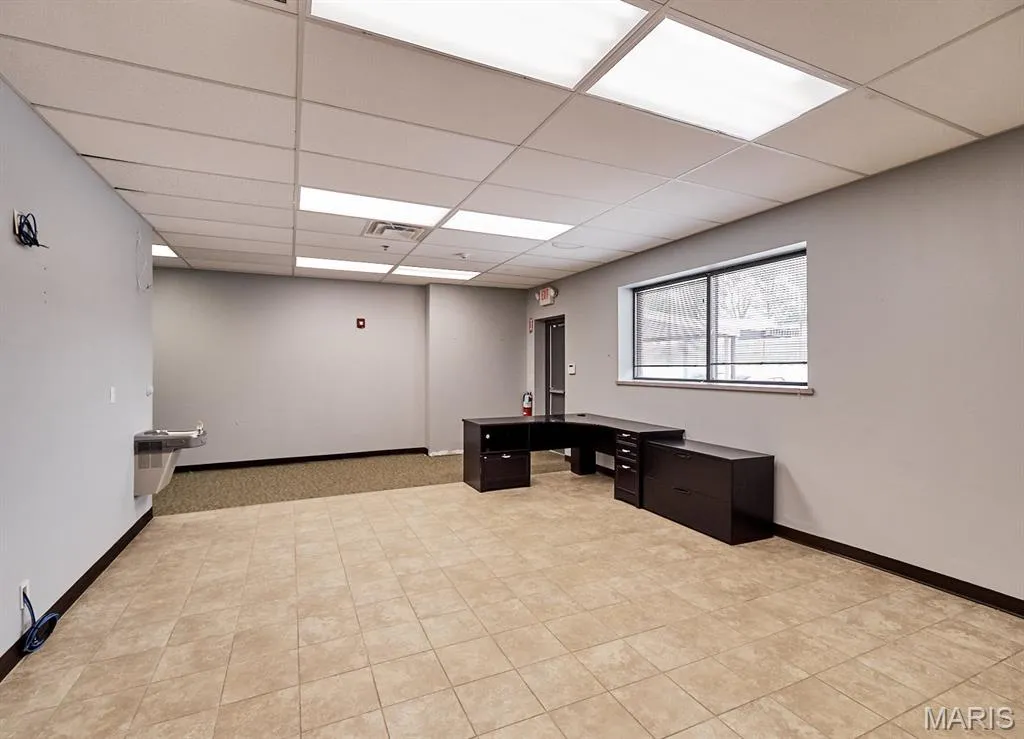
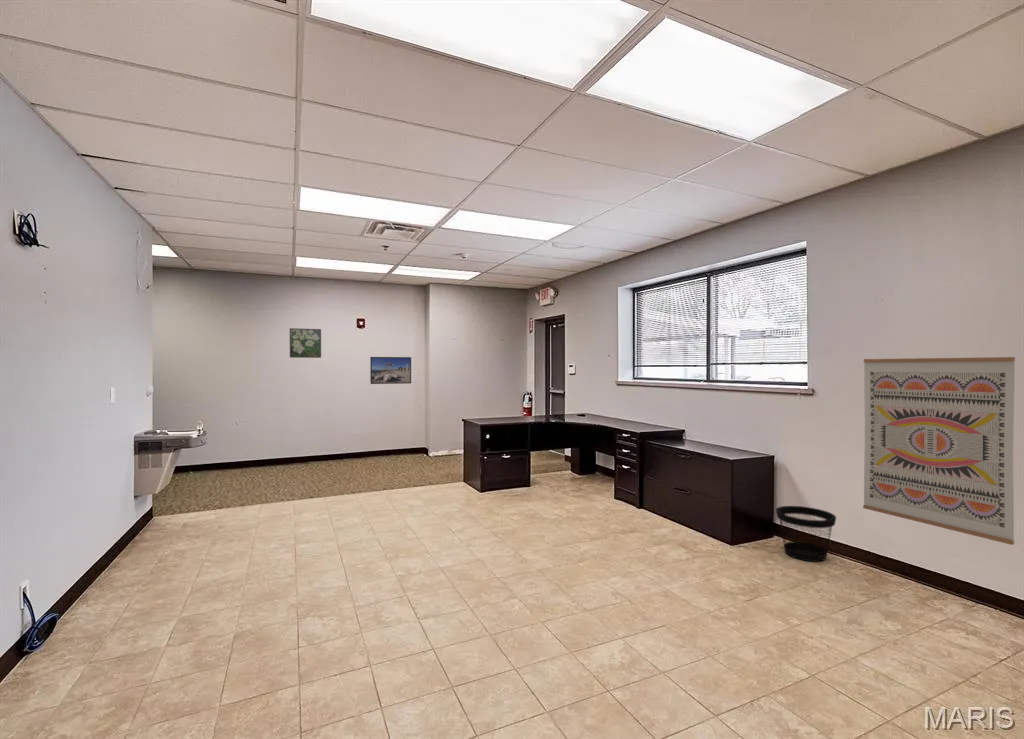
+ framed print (391, 370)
+ wastebasket (804, 532)
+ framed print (305, 343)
+ wall art (930, 441)
